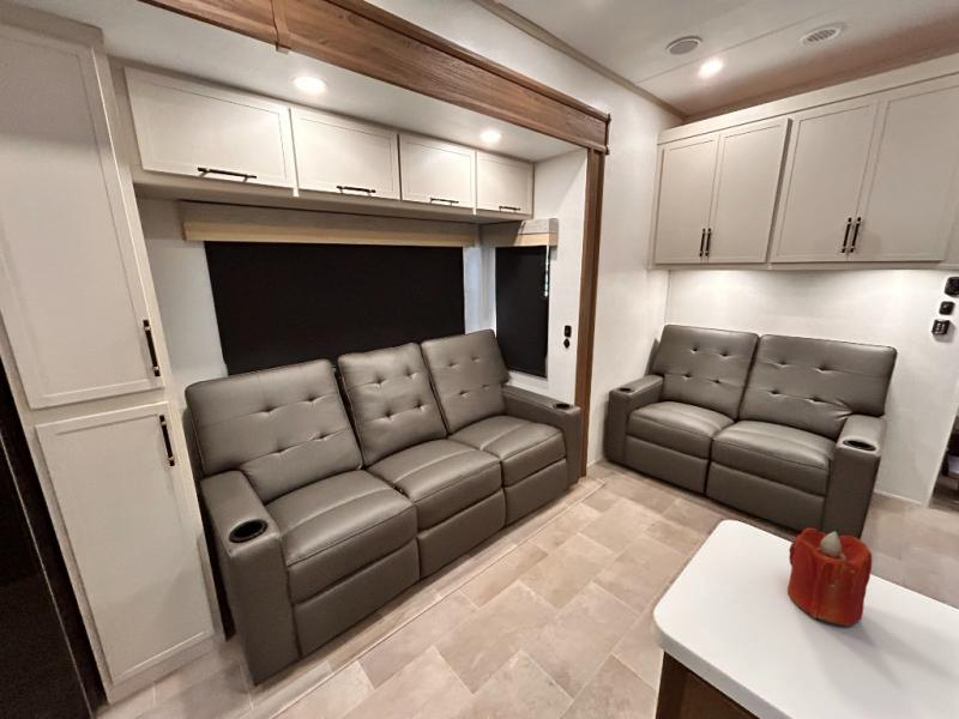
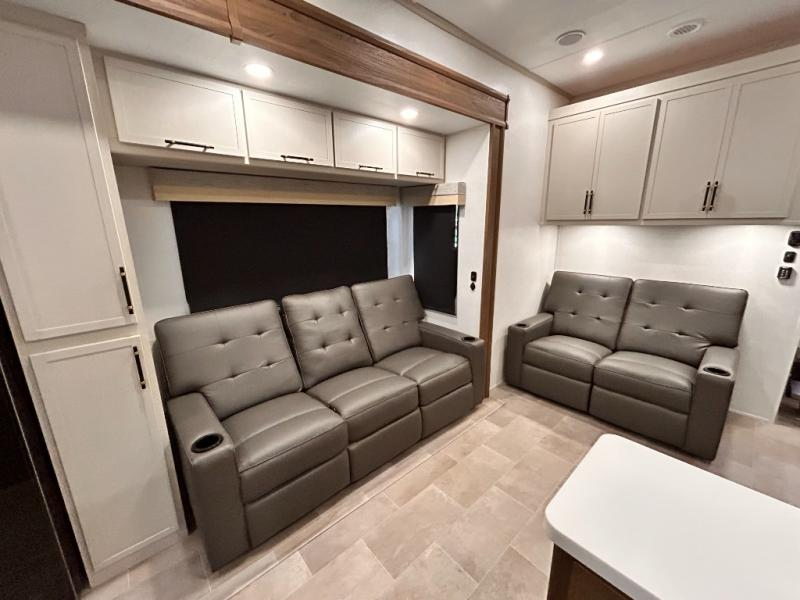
- candle (827, 569)
